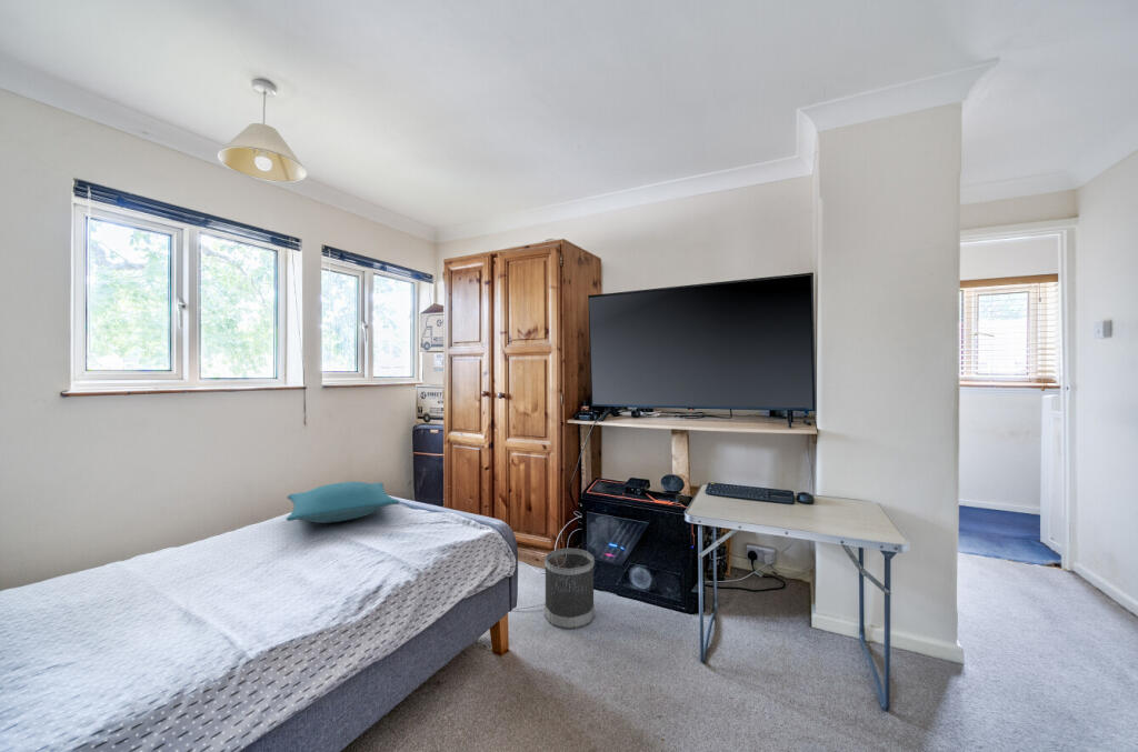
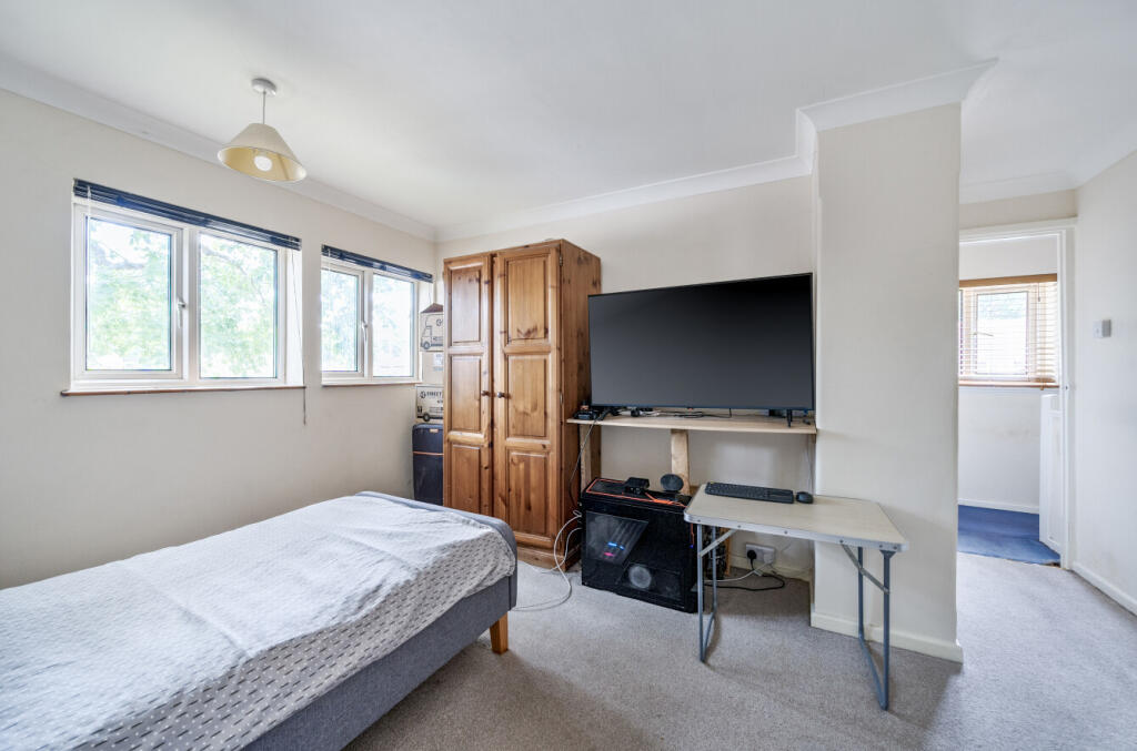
- wastebasket (569, 585)
- pillow (341, 500)
